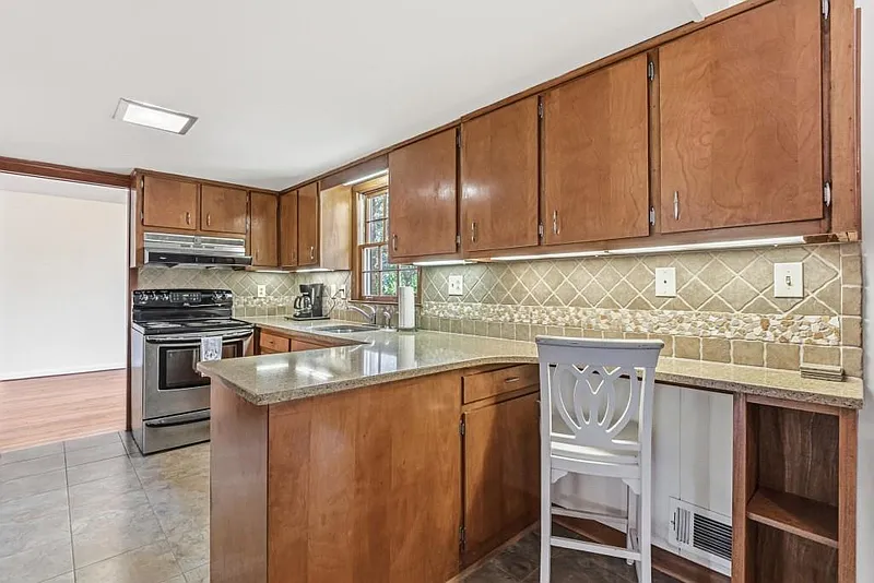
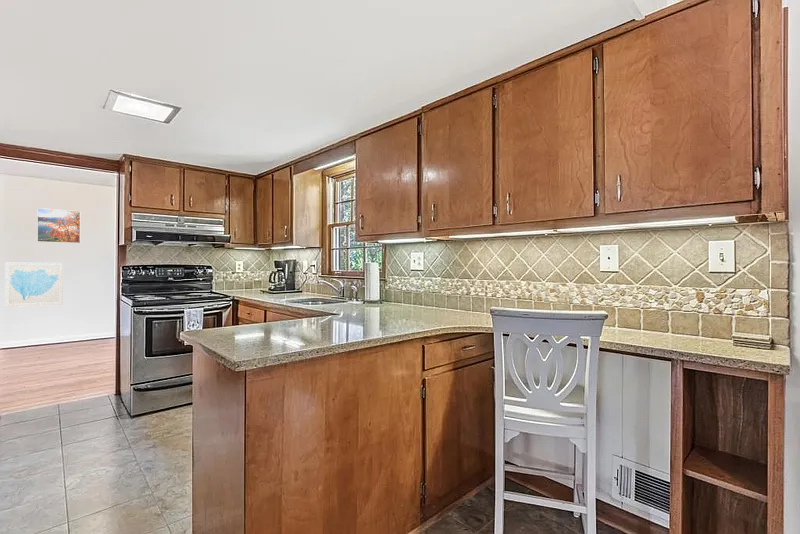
+ wall art (34, 284)
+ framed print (59, 226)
